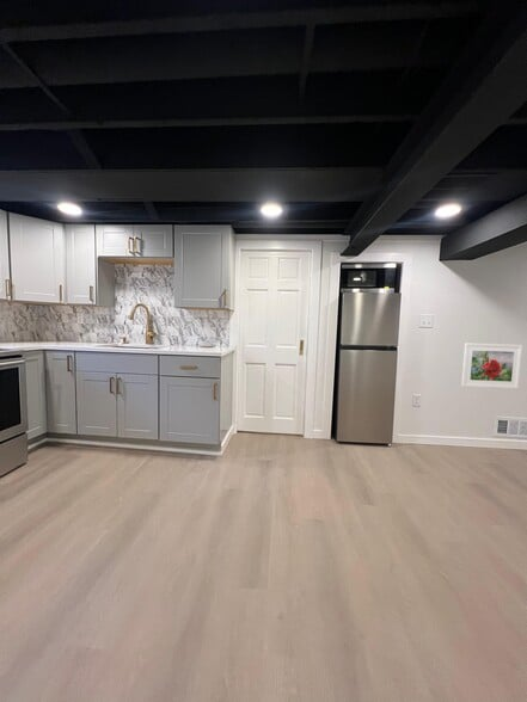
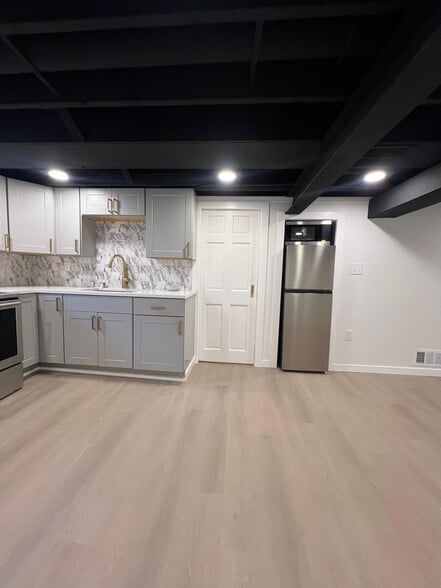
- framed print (491, 365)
